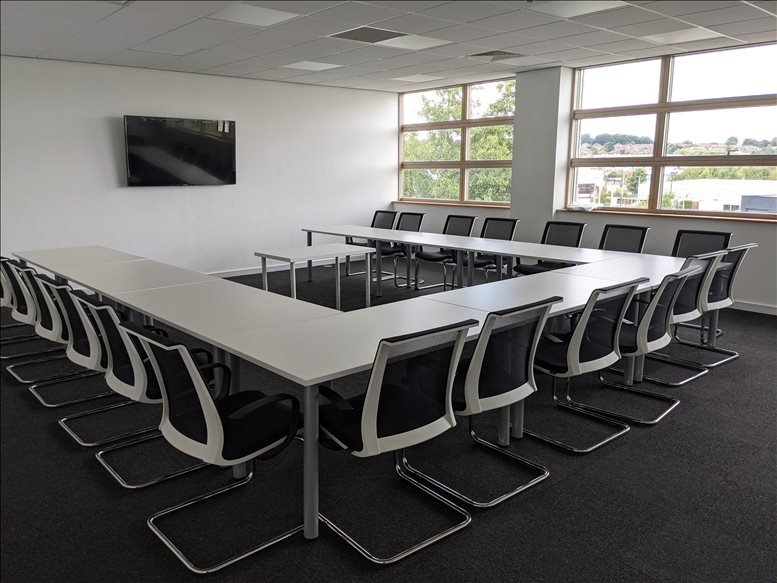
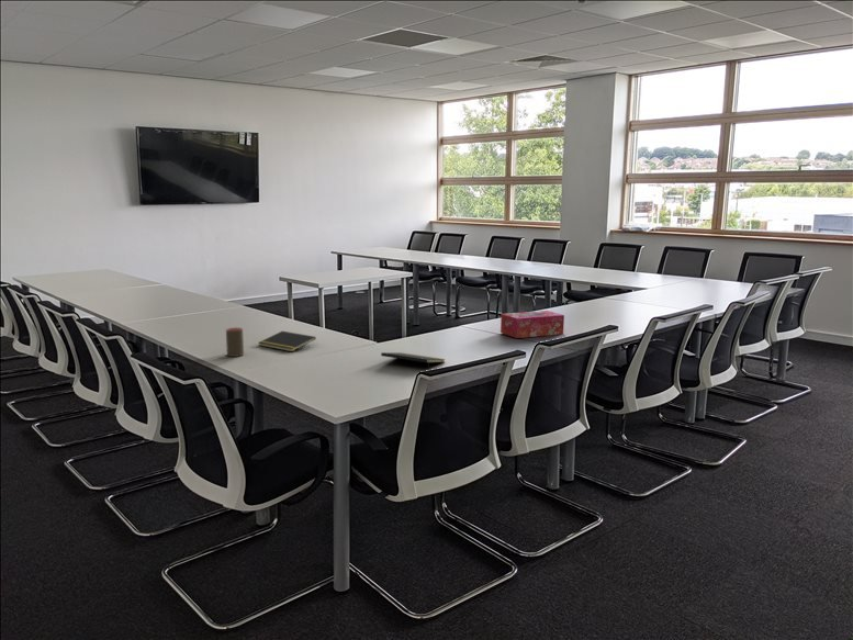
+ notepad (287, 340)
+ notepad (413, 357)
+ tissue box (531, 324)
+ cup (234, 341)
